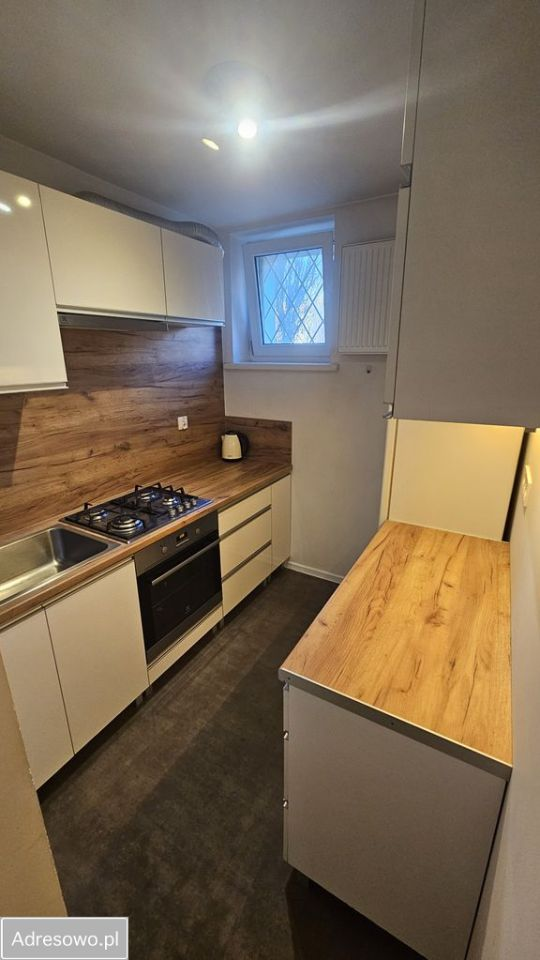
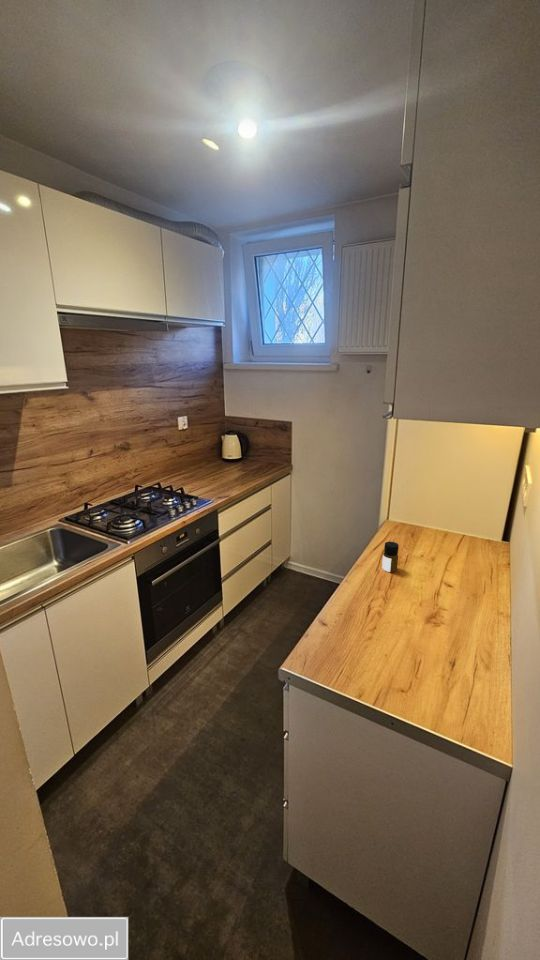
+ bottle (390, 556)
